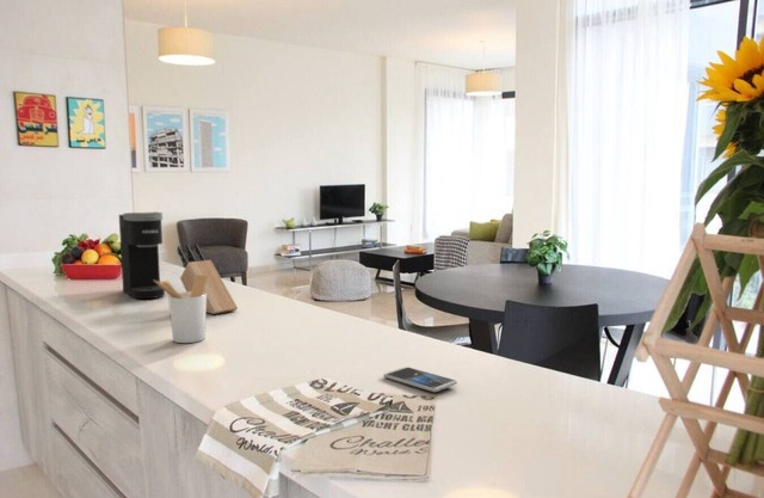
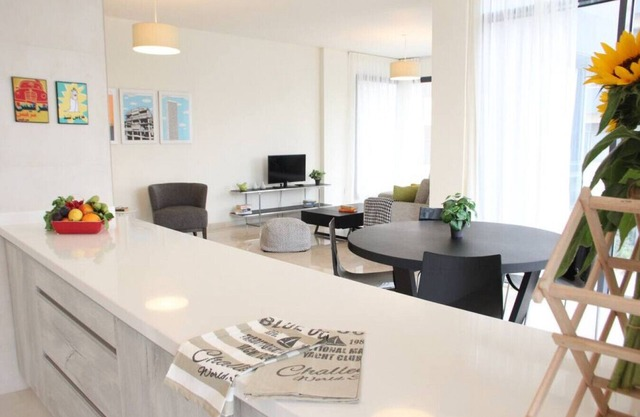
- smartphone (419, 379)
- utensil holder (180, 307)
- coffee maker (141, 252)
- knife block (204, 275)
